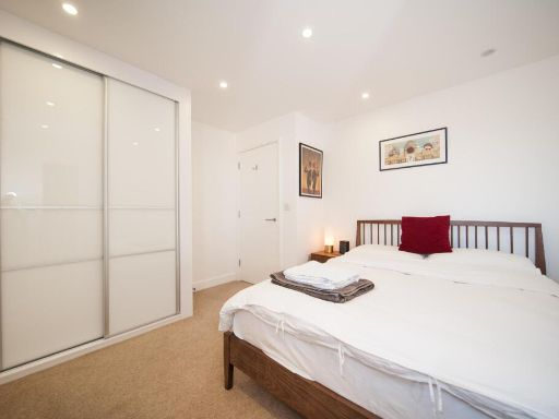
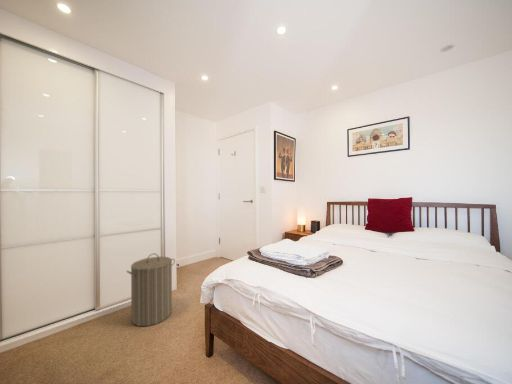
+ laundry hamper (152, 284)
